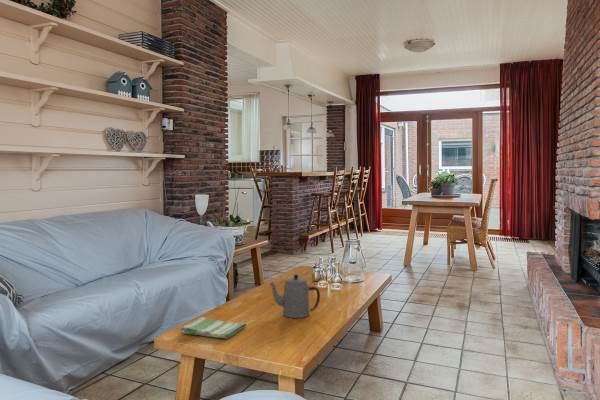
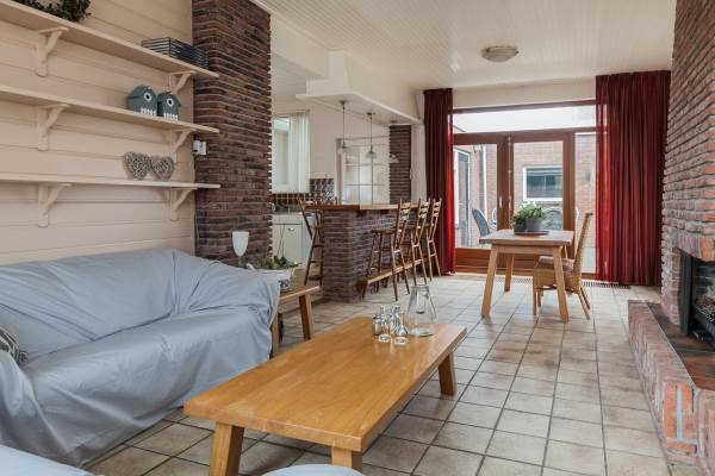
- dish towel (213, 327)
- teapot (294, 294)
